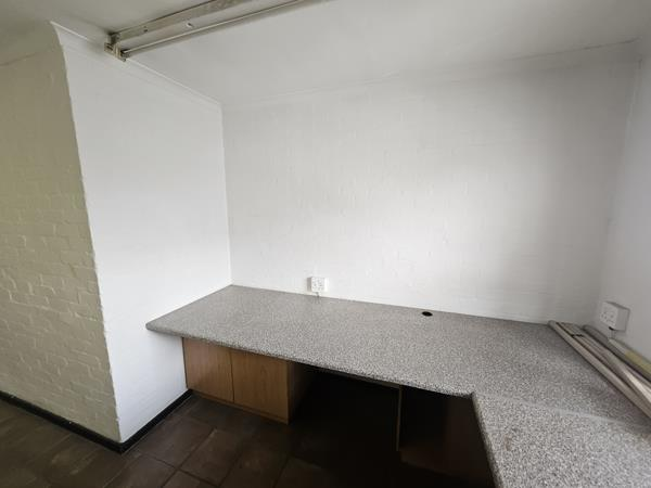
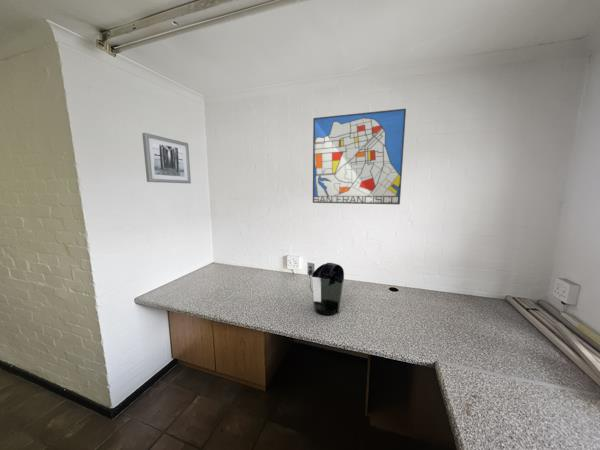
+ wall art (355, 159)
+ wall art (169, 161)
+ coffee maker (320, 284)
